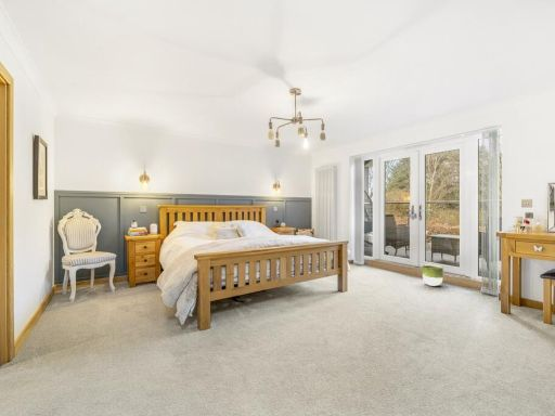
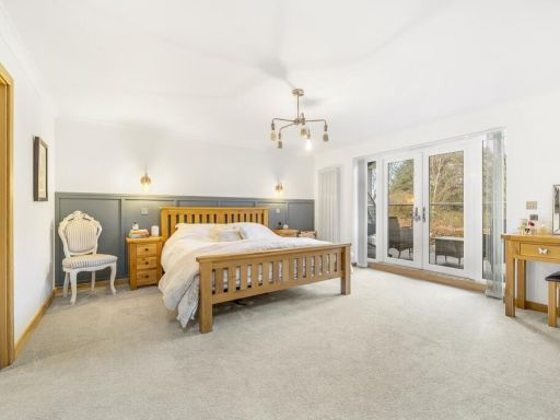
- planter (433, 275)
